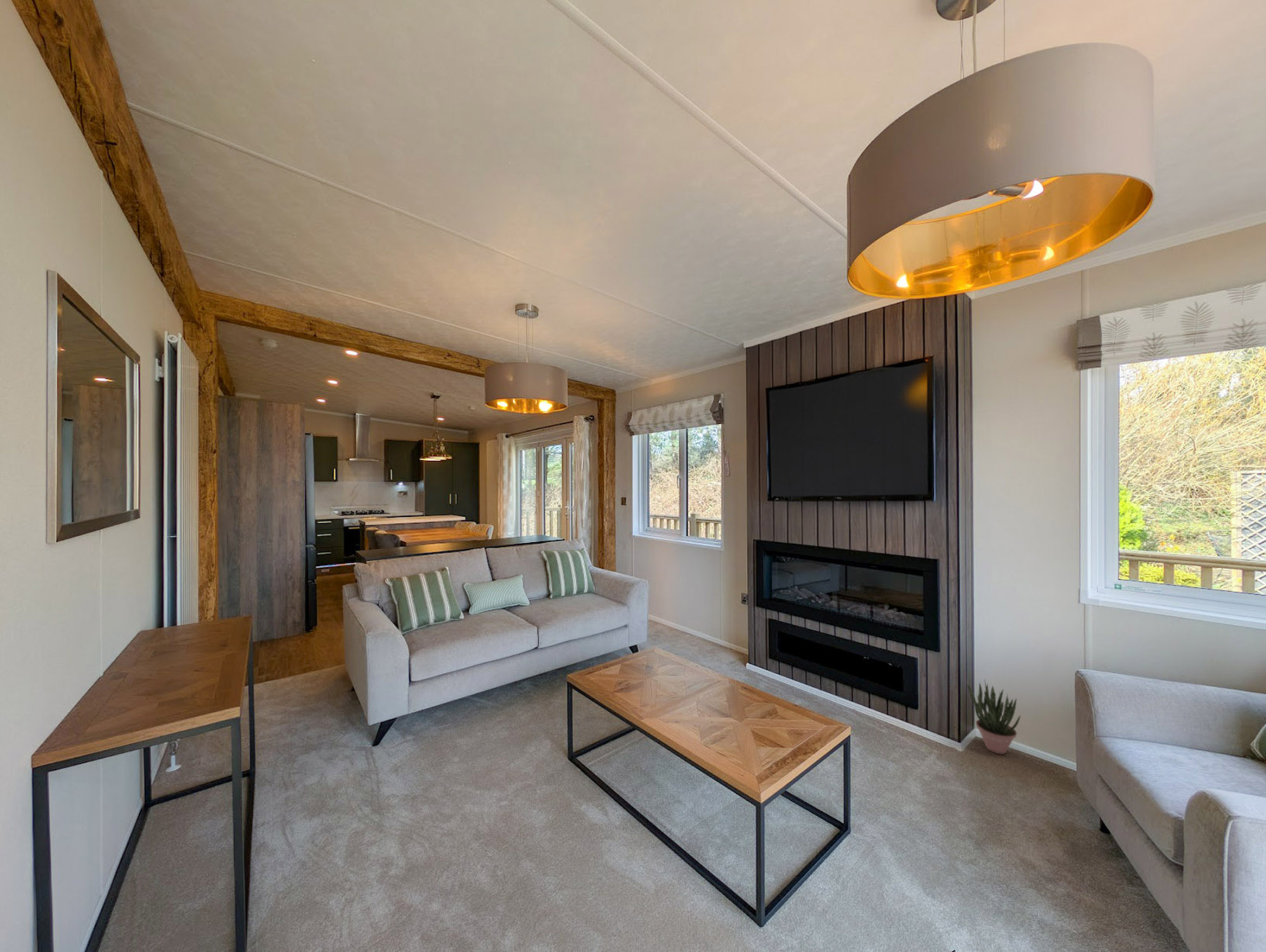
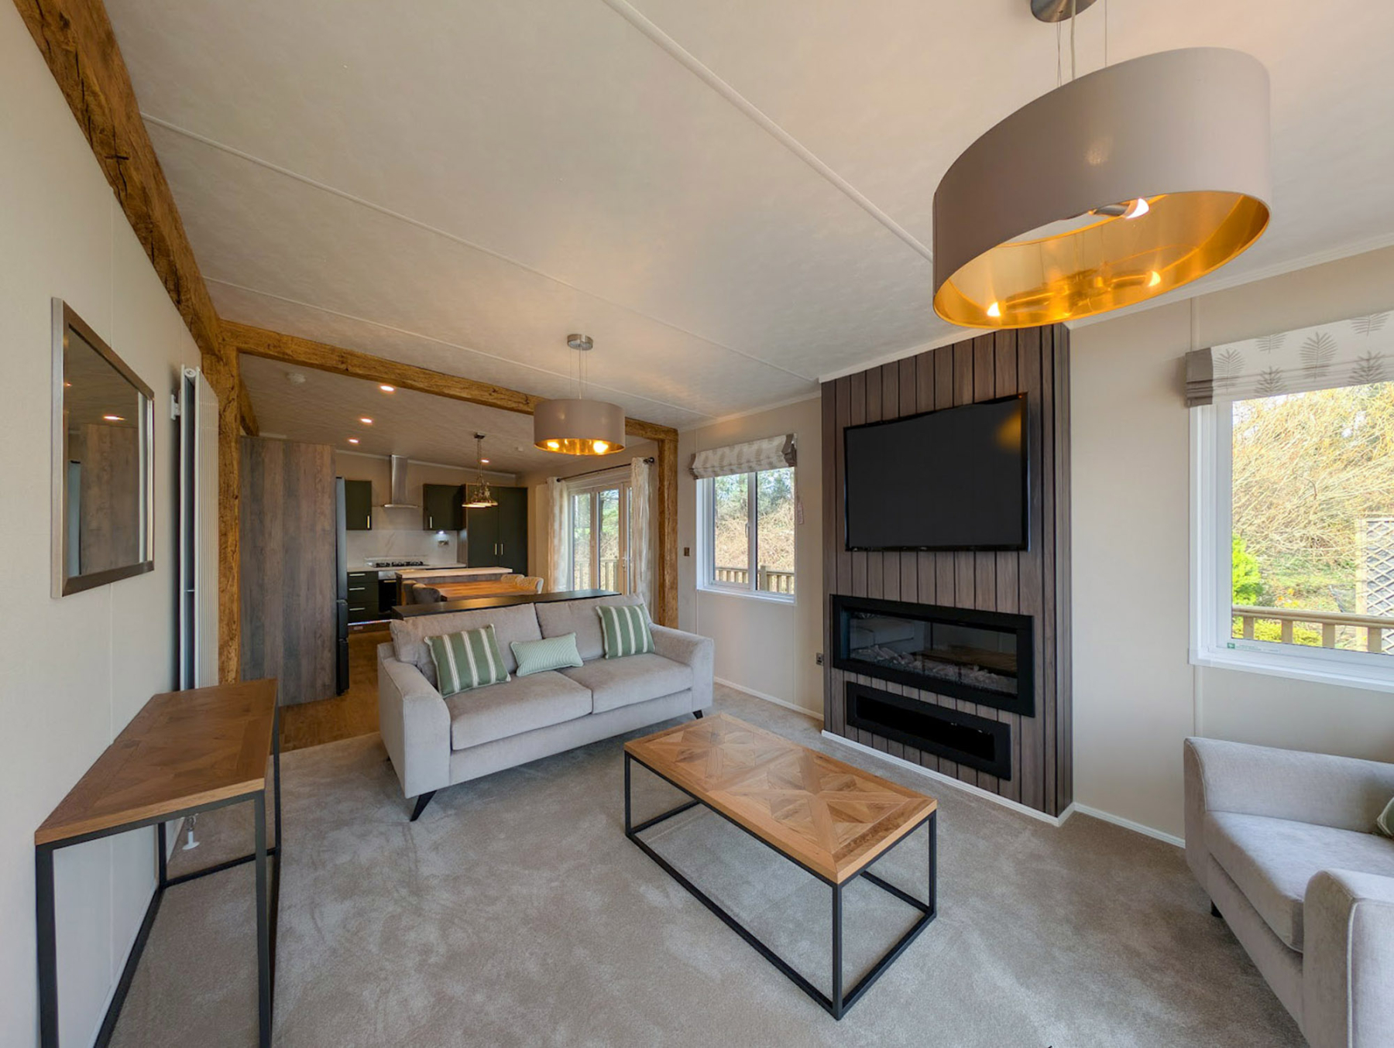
- potted plant (992, 717)
